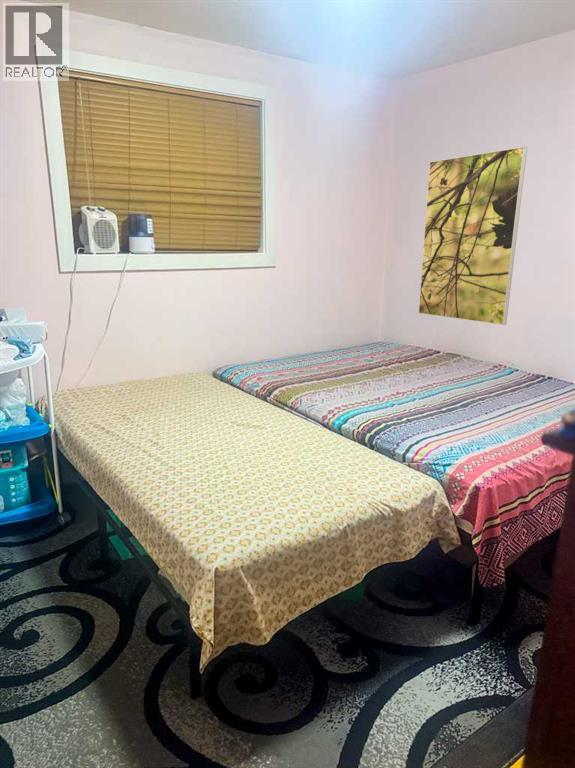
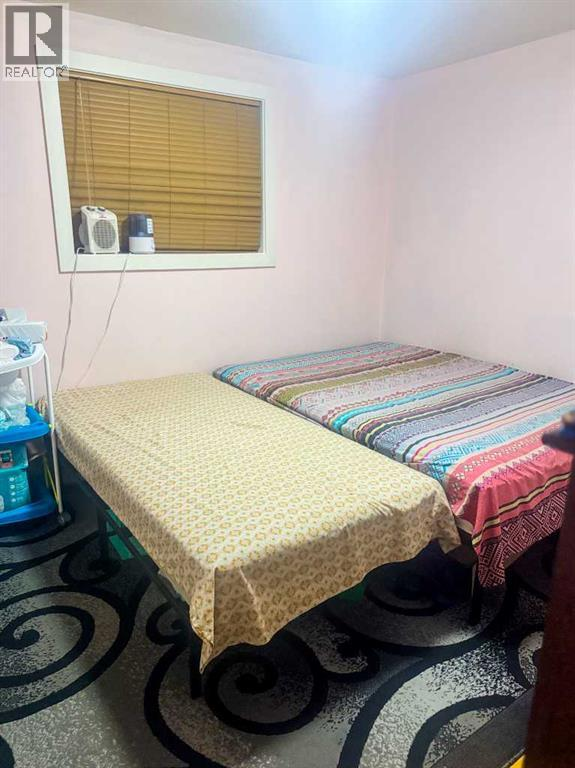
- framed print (466, 240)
